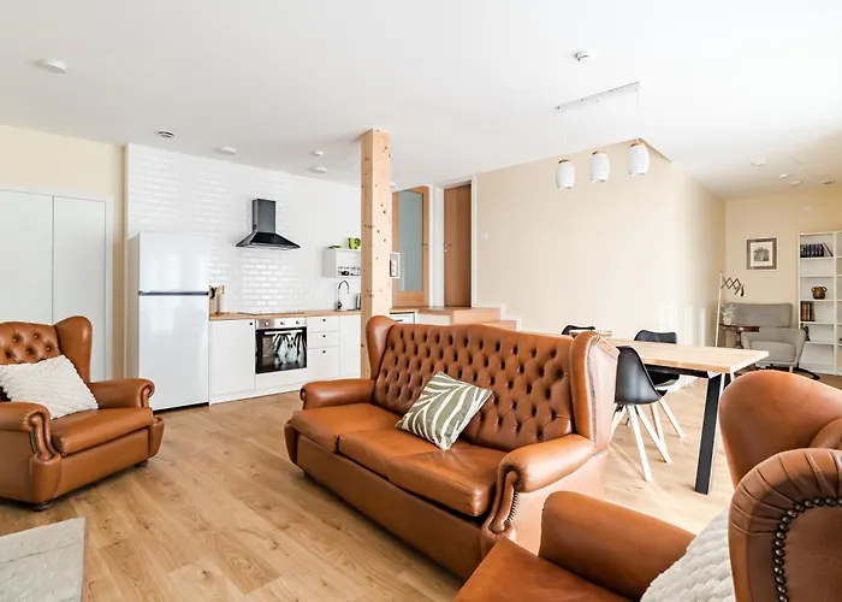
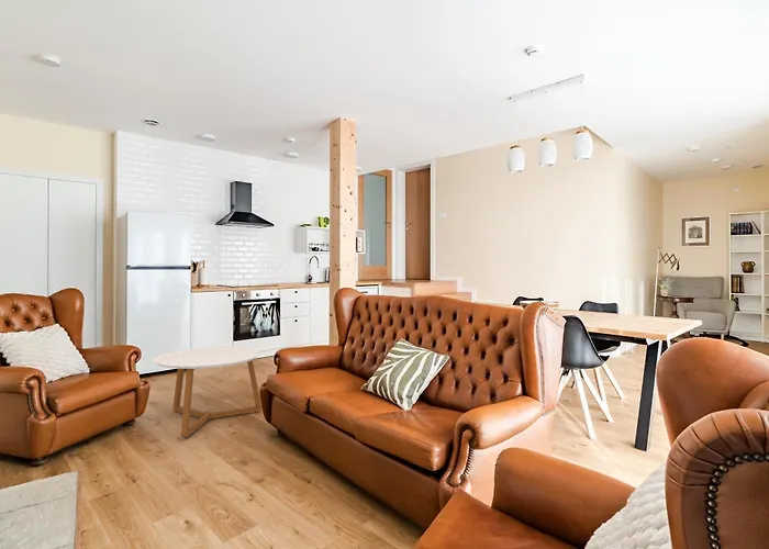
+ coffee table (191, 388)
